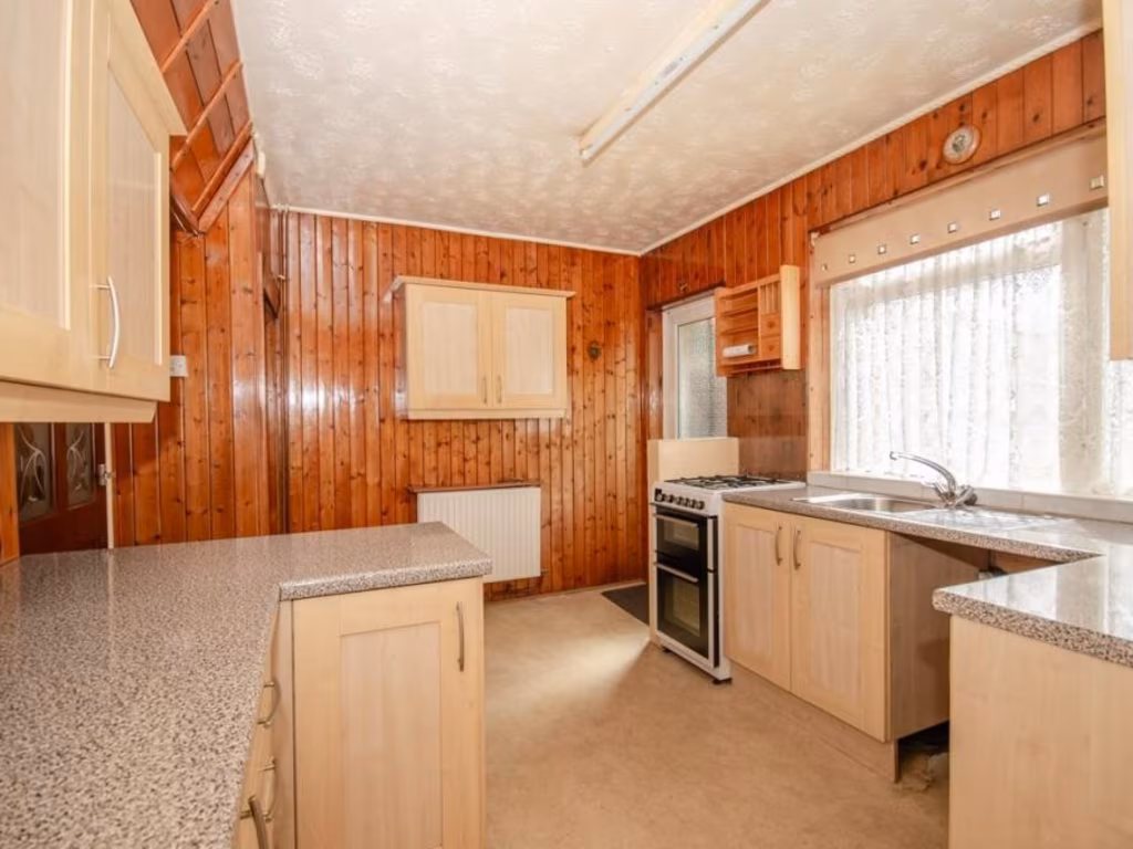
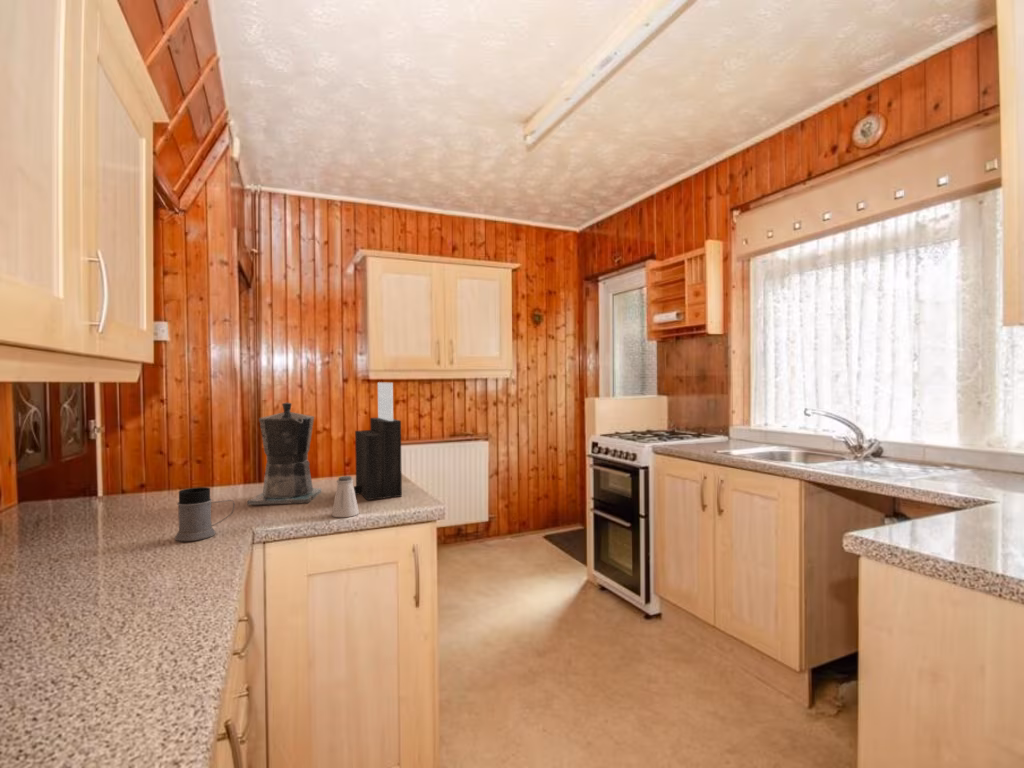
+ saltshaker (345, 495)
+ knife block (373, 438)
+ coffee maker (286, 450)
+ mug (205, 511)
